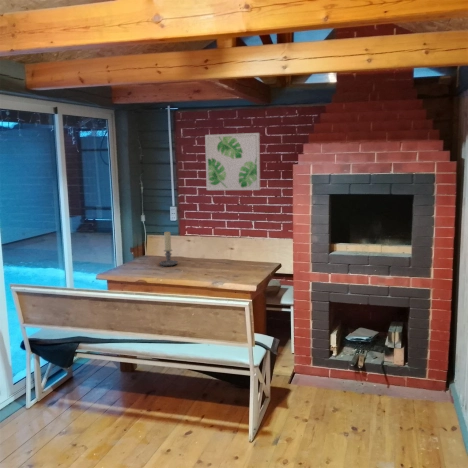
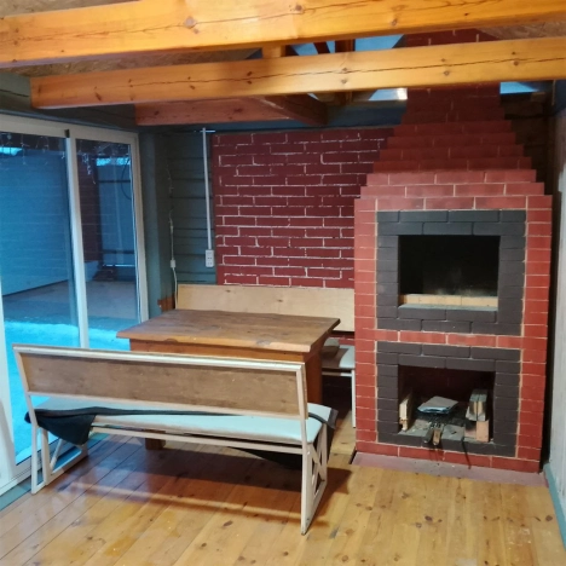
- wall art (232, 162)
- candle holder (166, 248)
